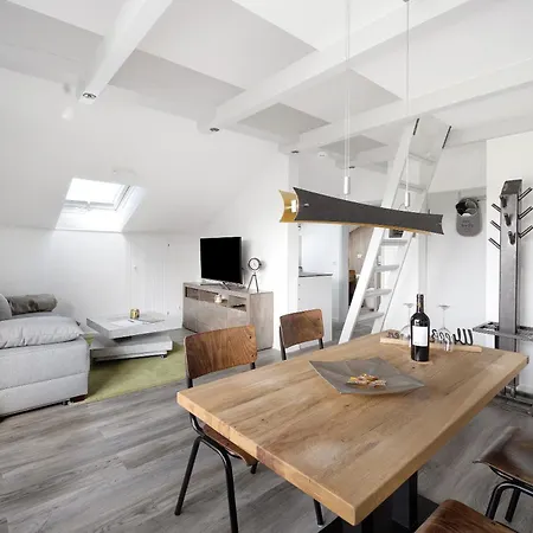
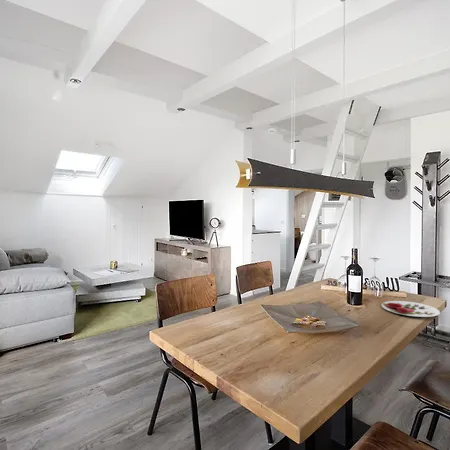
+ plate (409, 307)
